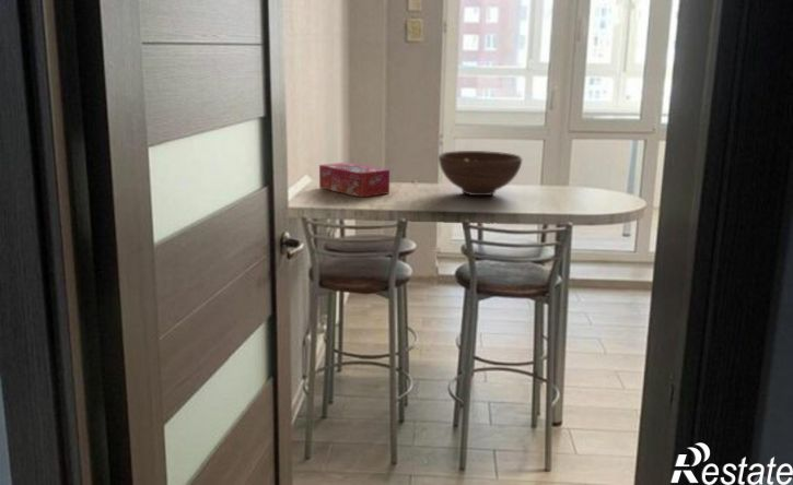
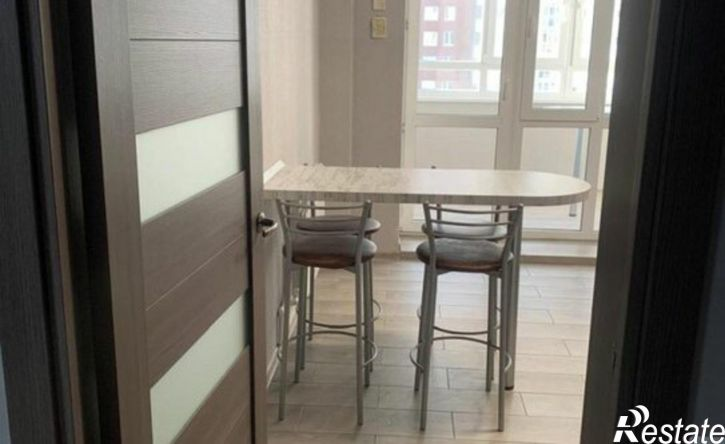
- tissue box (353, 178)
- fruit bowl (479, 175)
